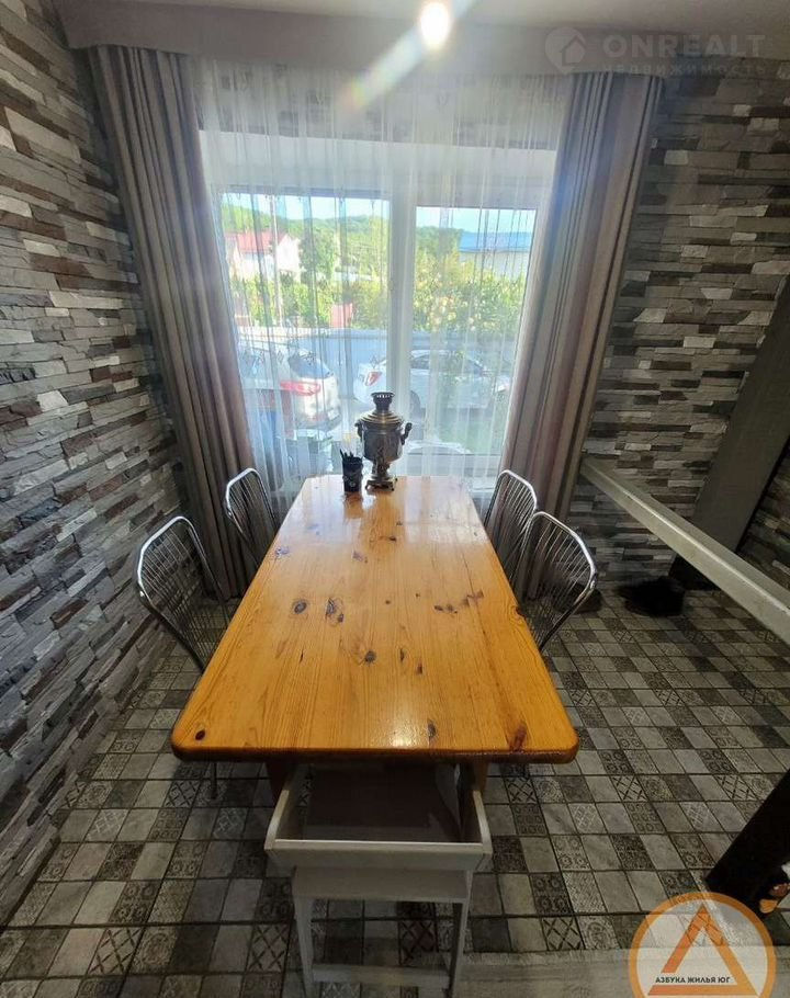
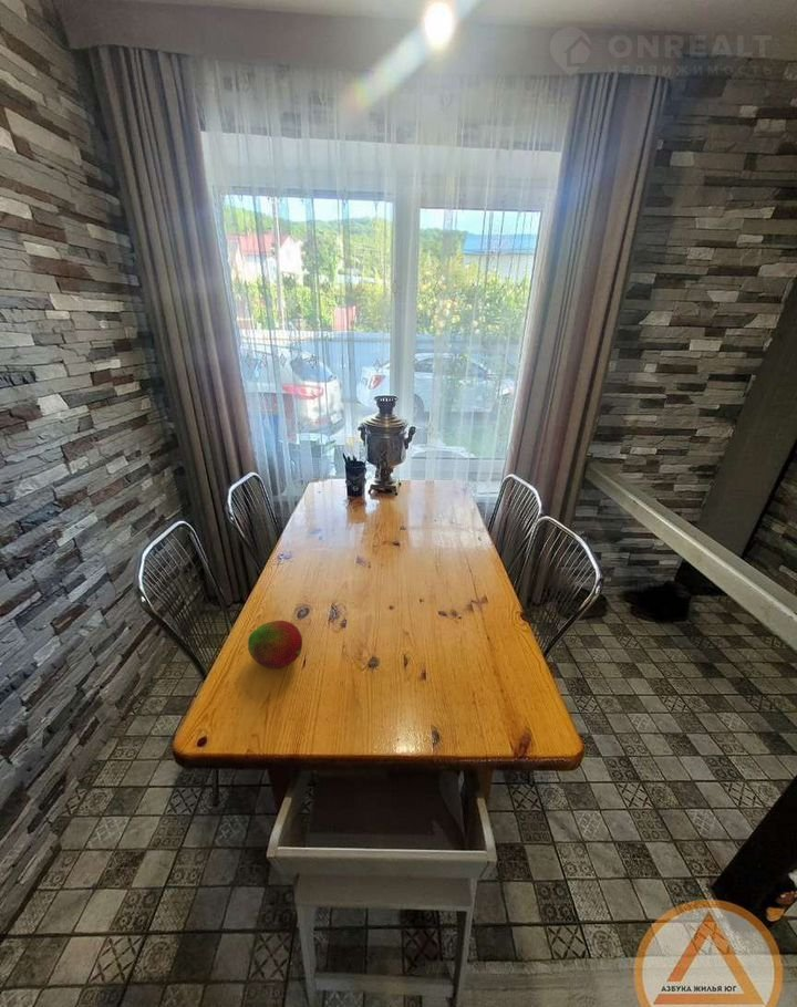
+ fruit (275, 644)
